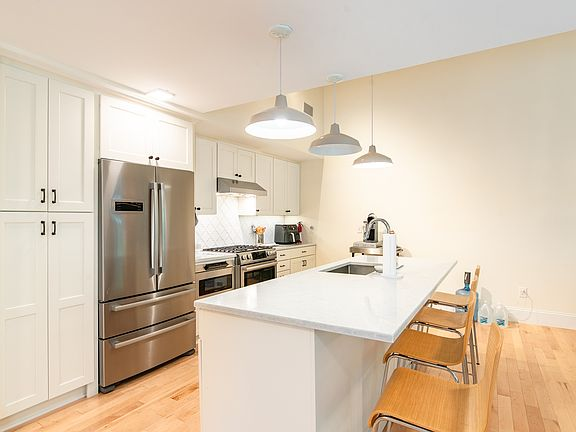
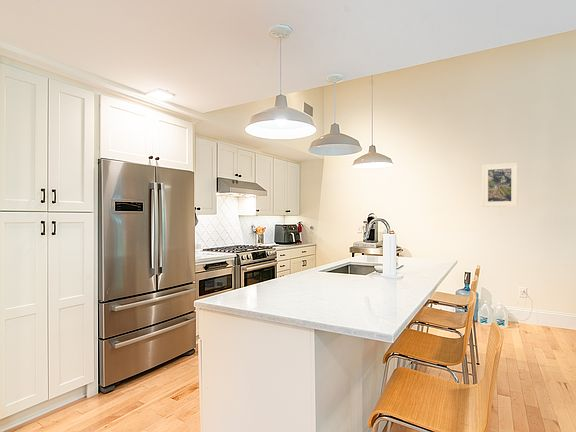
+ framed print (499, 185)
